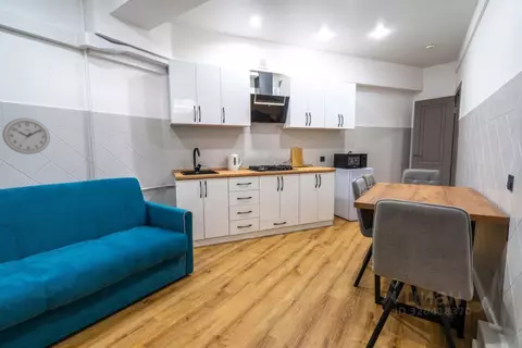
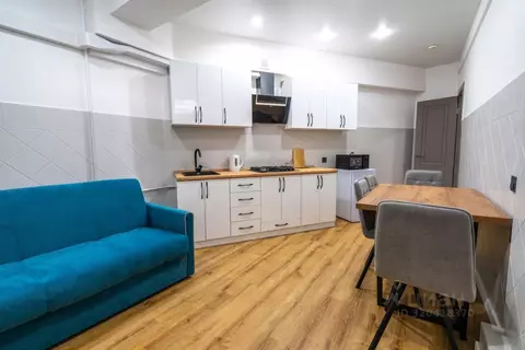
- wall clock (27, 136)
